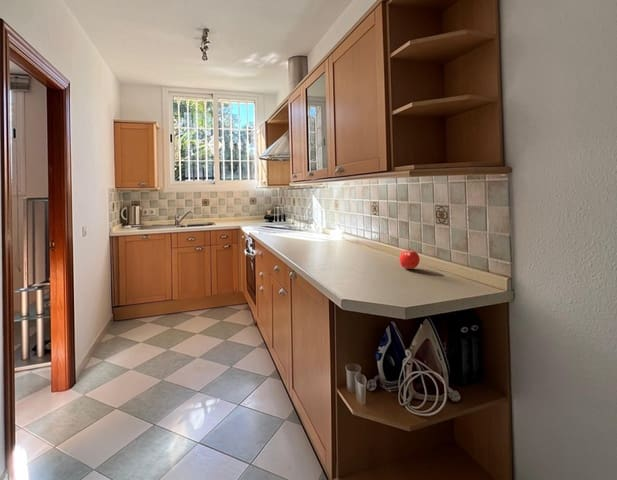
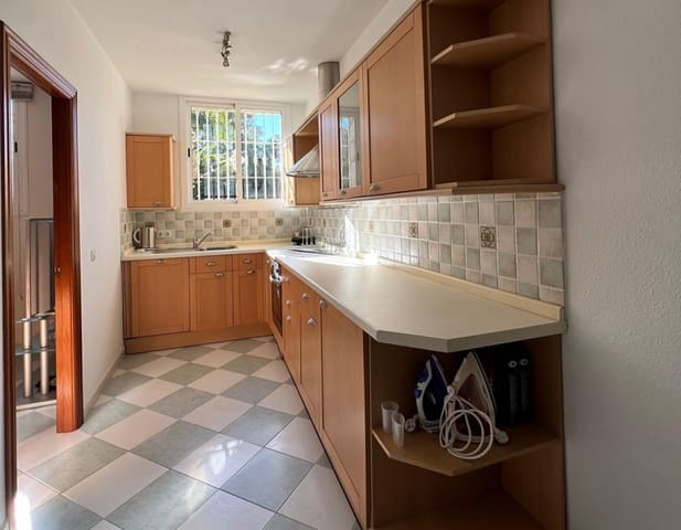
- fruit (409, 258)
